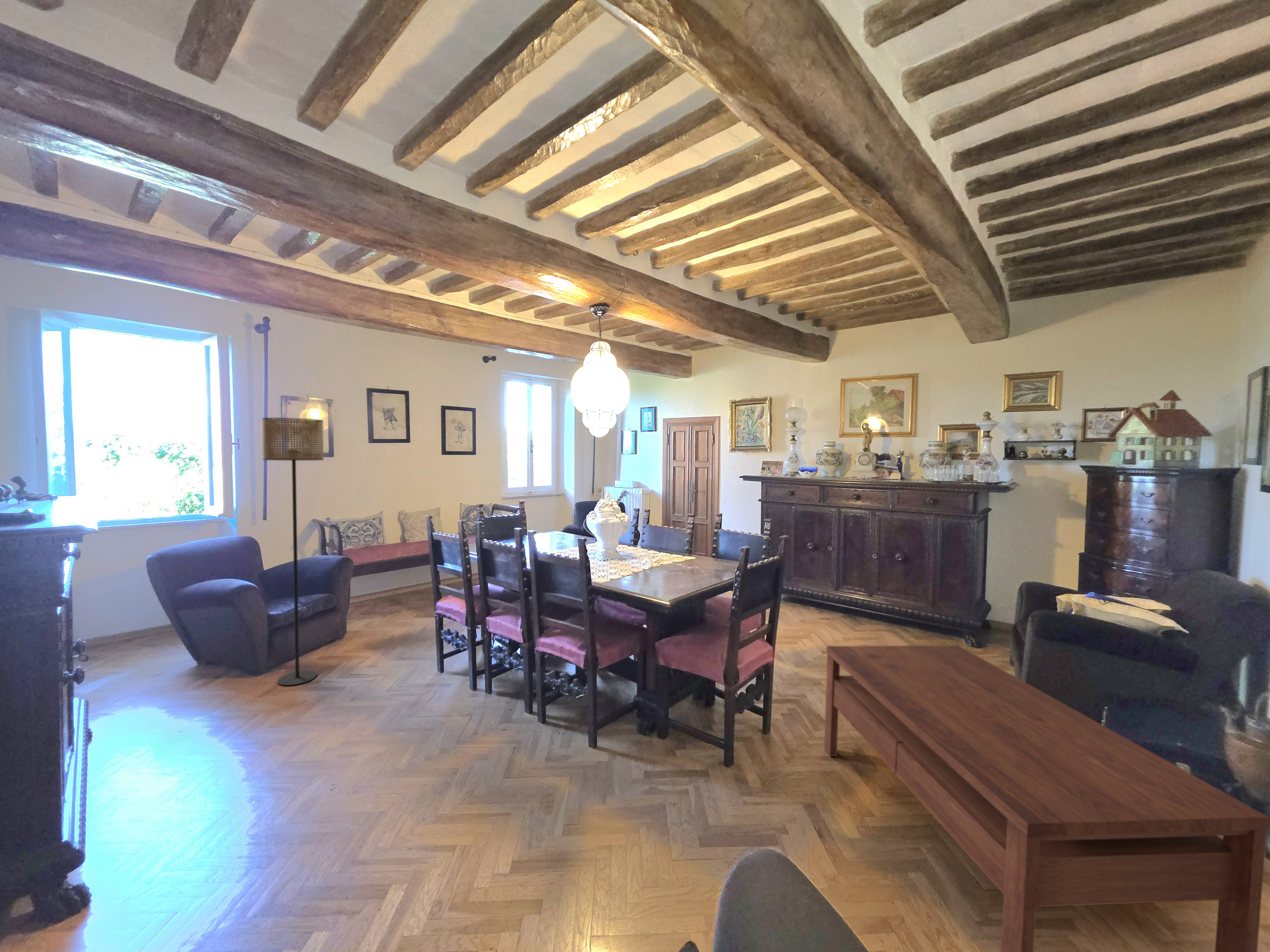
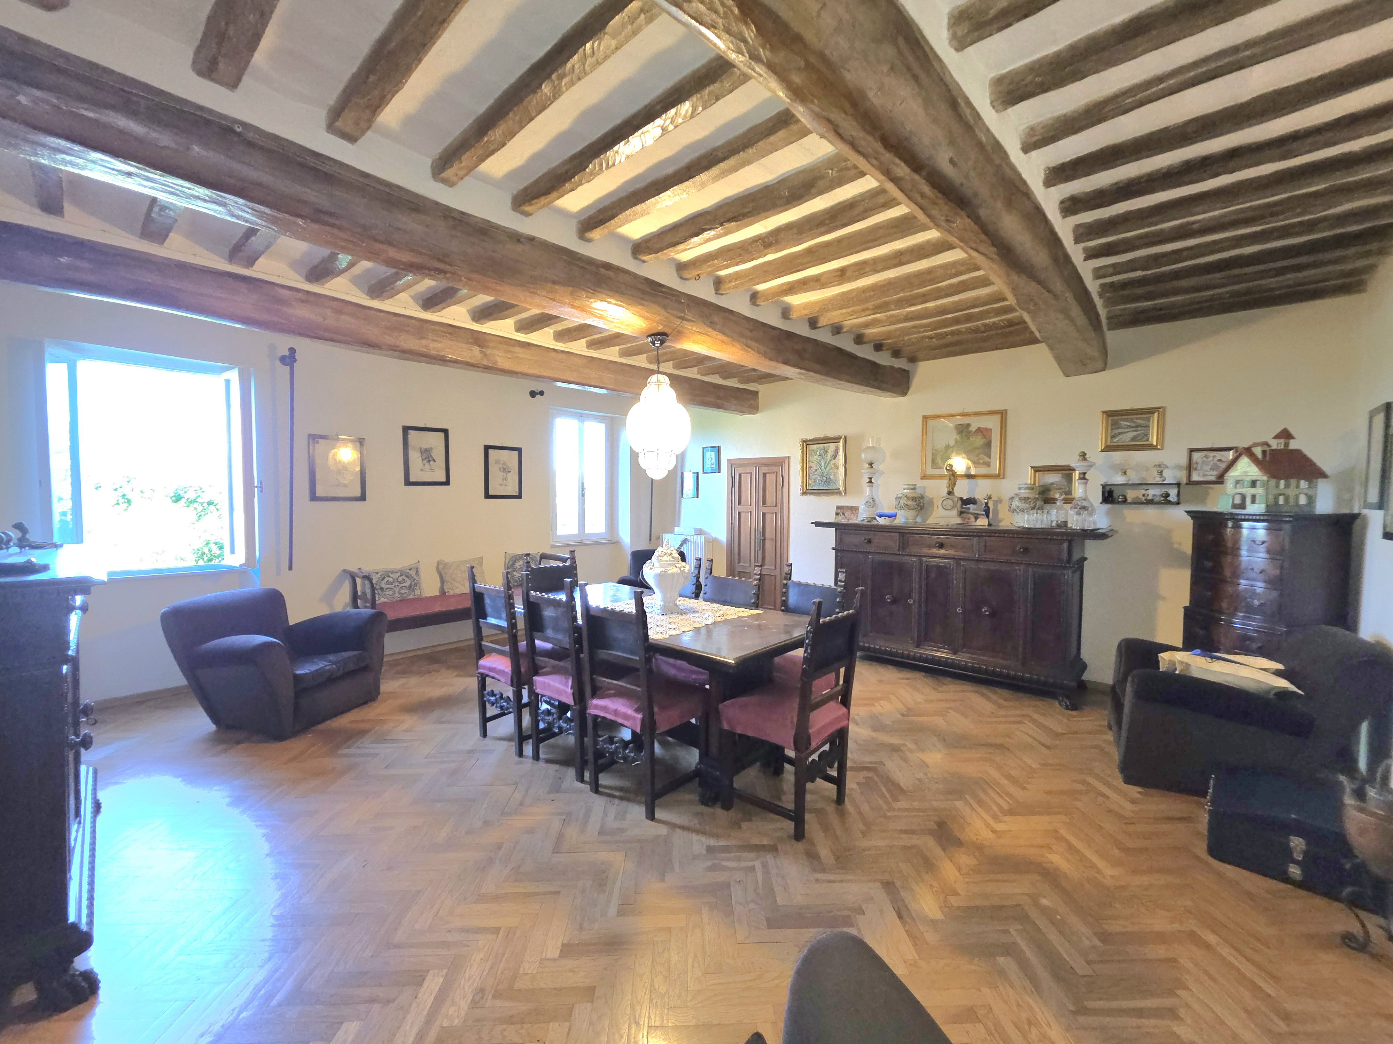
- coffee table (979, 772)
- floor lamp (295, 550)
